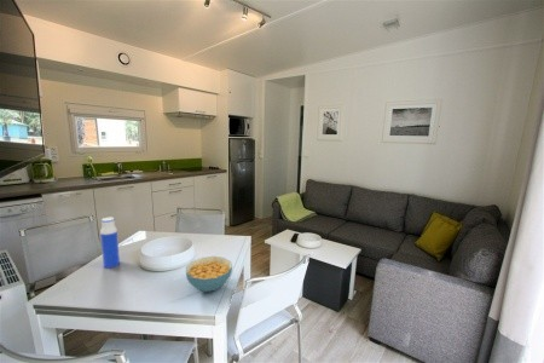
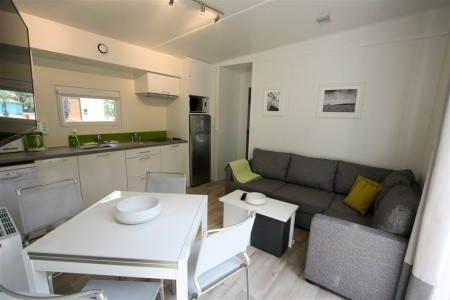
- water bottle (109, 242)
- cereal bowl (209, 276)
